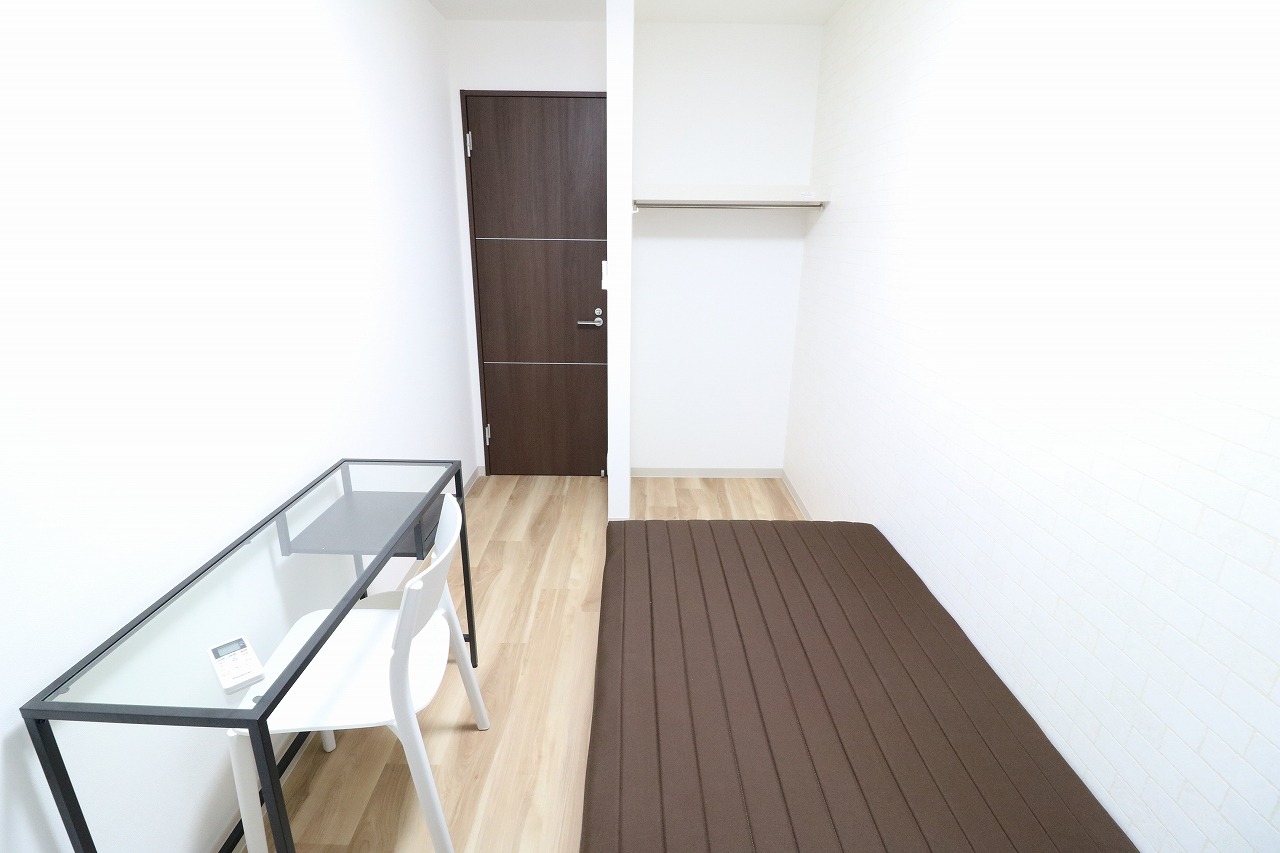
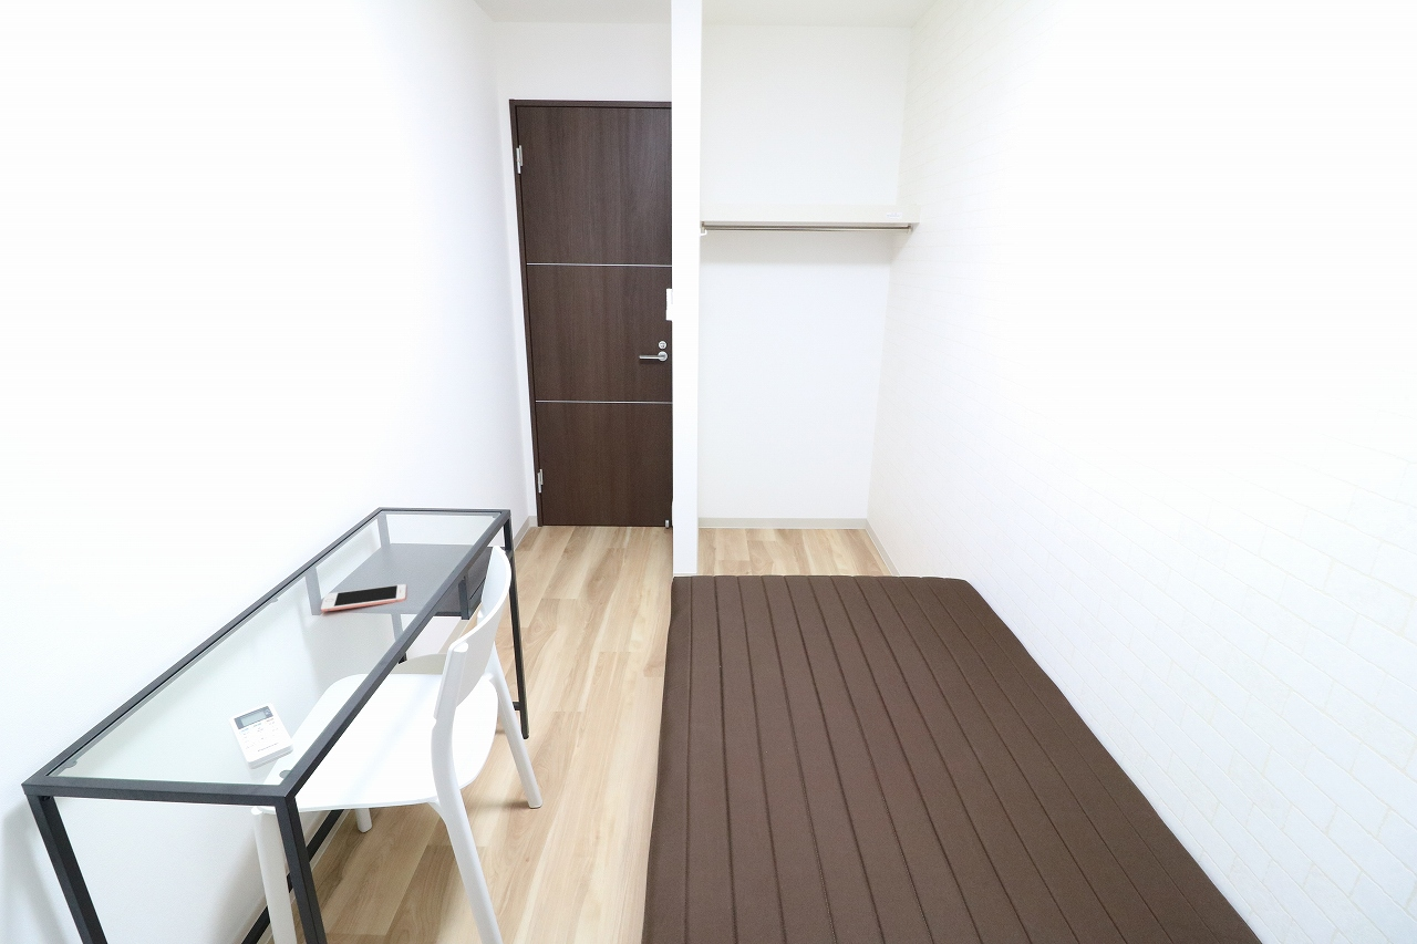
+ cell phone (364, 597)
